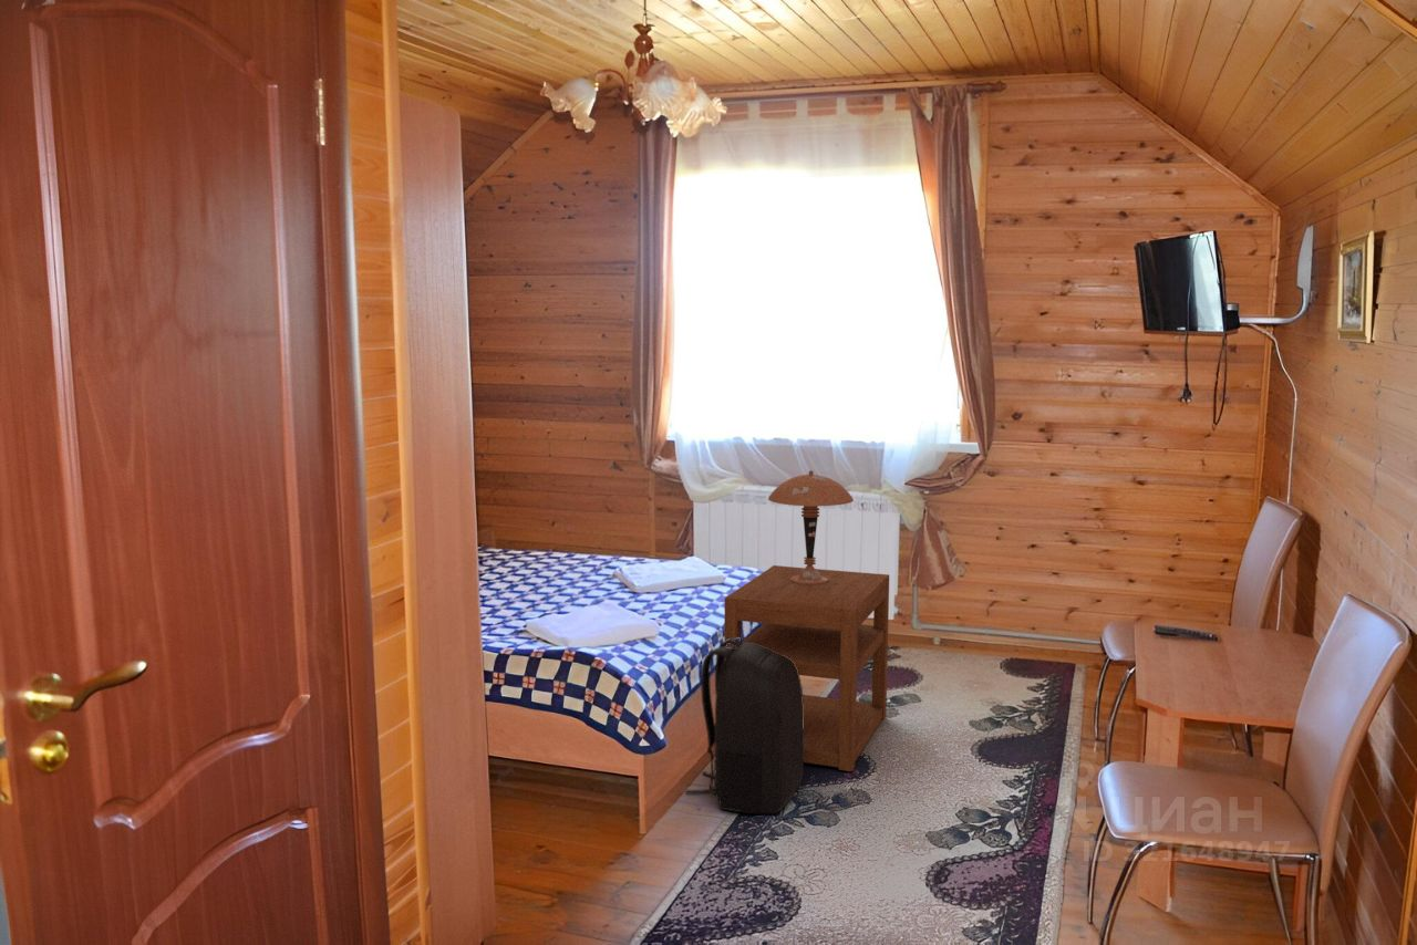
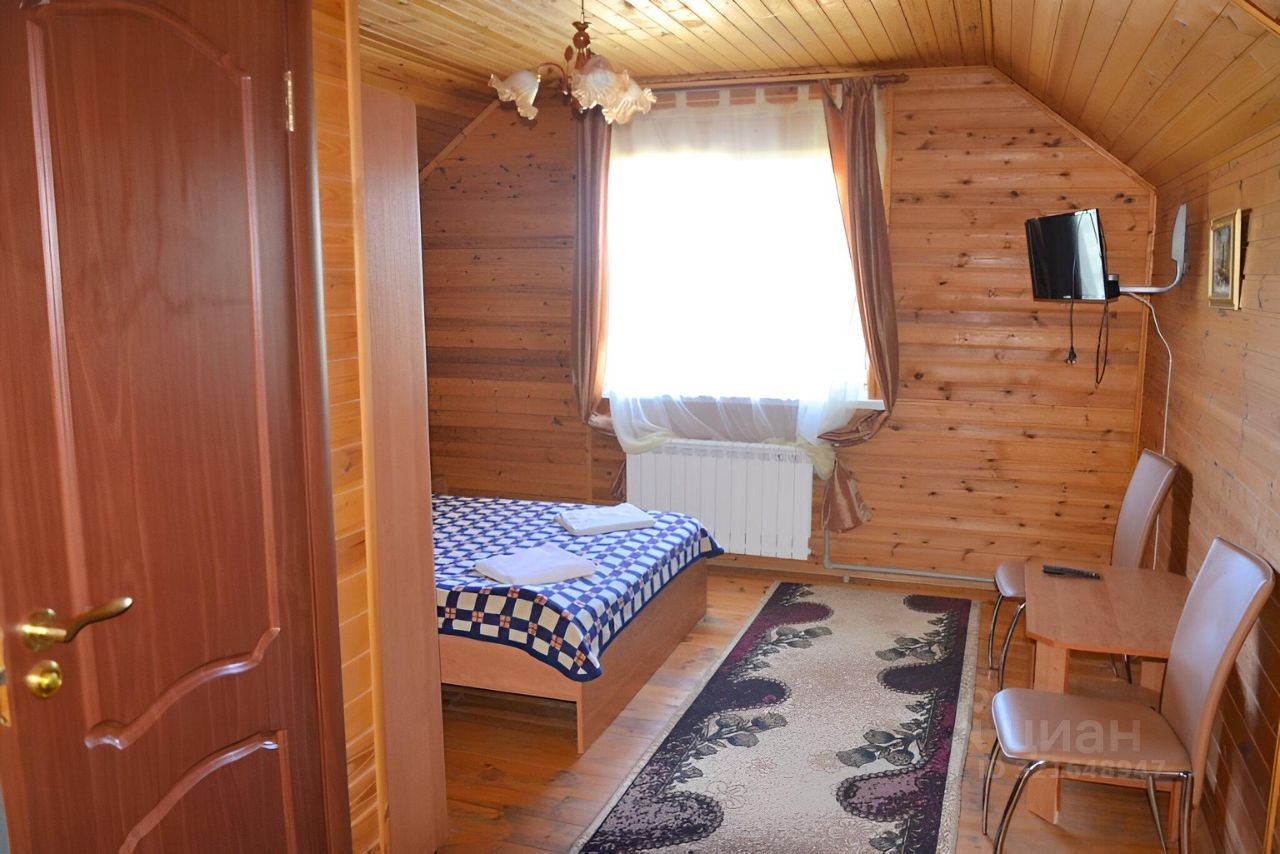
- backpack (744, 715)
- table lamp (809, 525)
- nightstand (809, 661)
